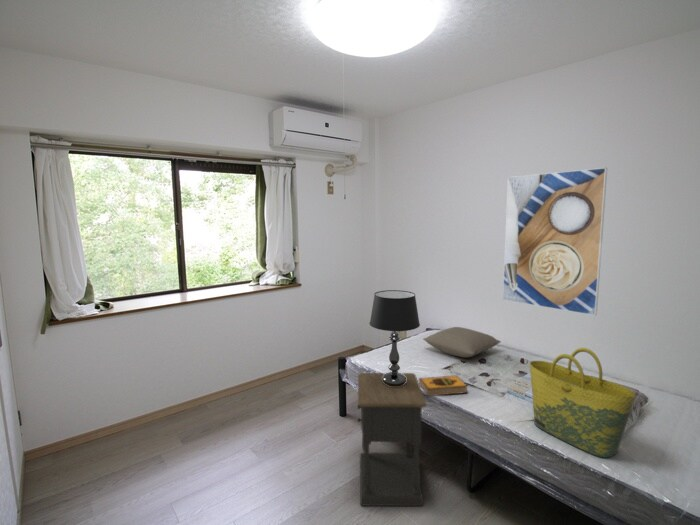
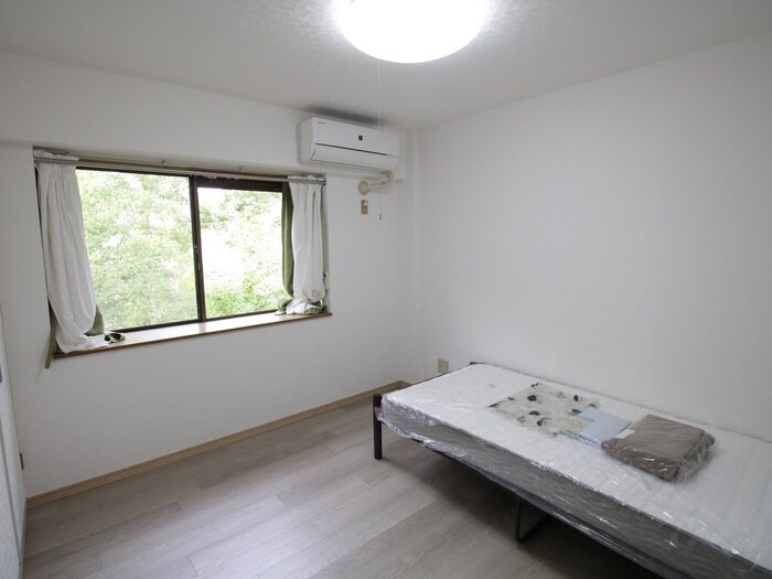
- hardback book (442, 384)
- pillow (461, 341)
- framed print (549, 241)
- tote bag (575, 394)
- nightstand (388, 434)
- table lamp (394, 338)
